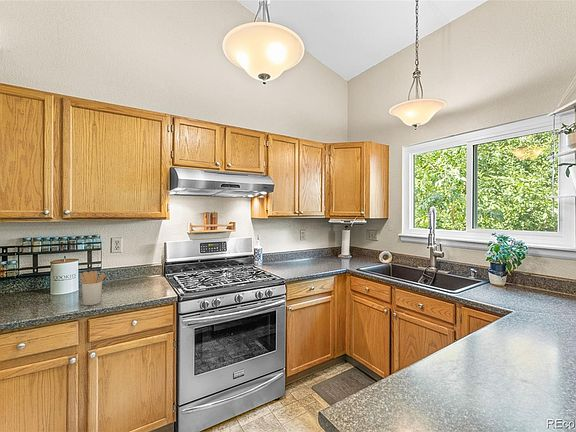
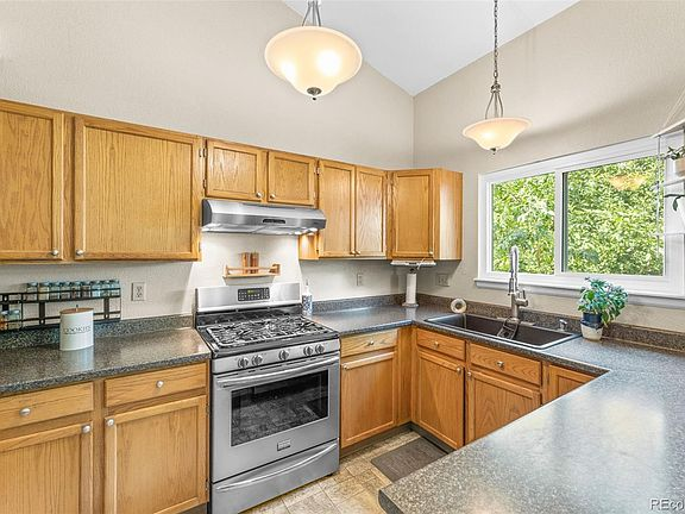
- utensil holder (91, 286)
